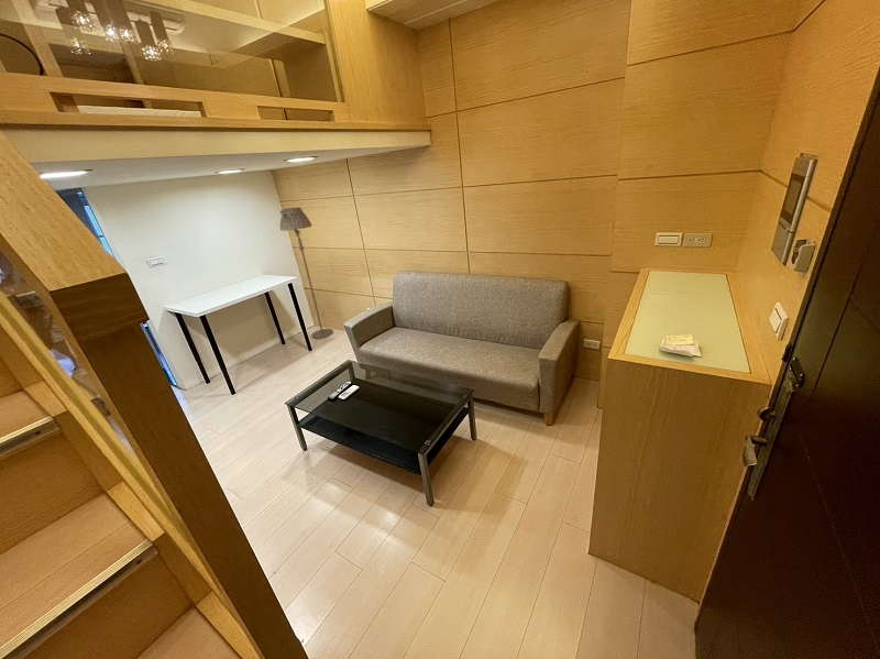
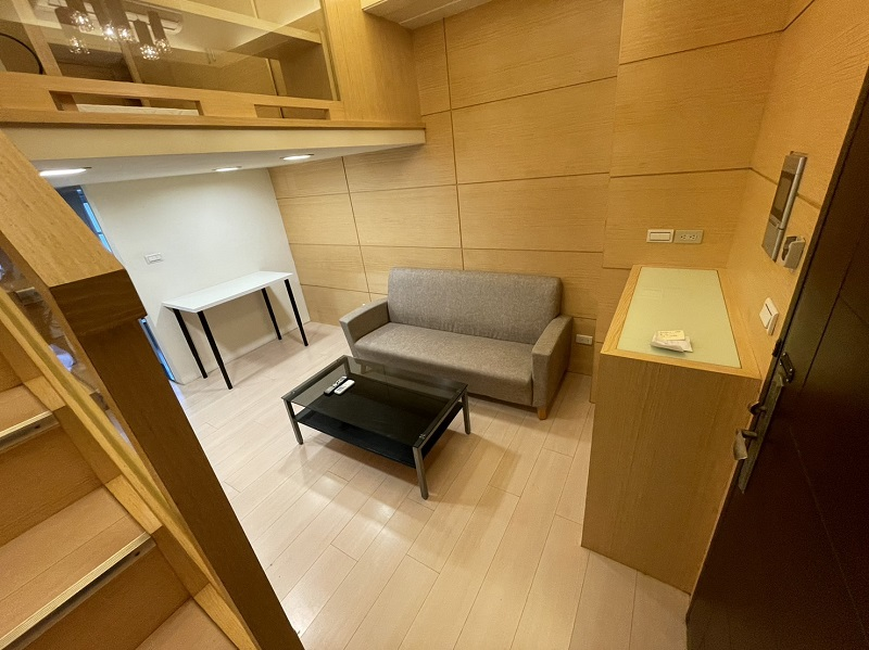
- floor lamp (308, 275)
